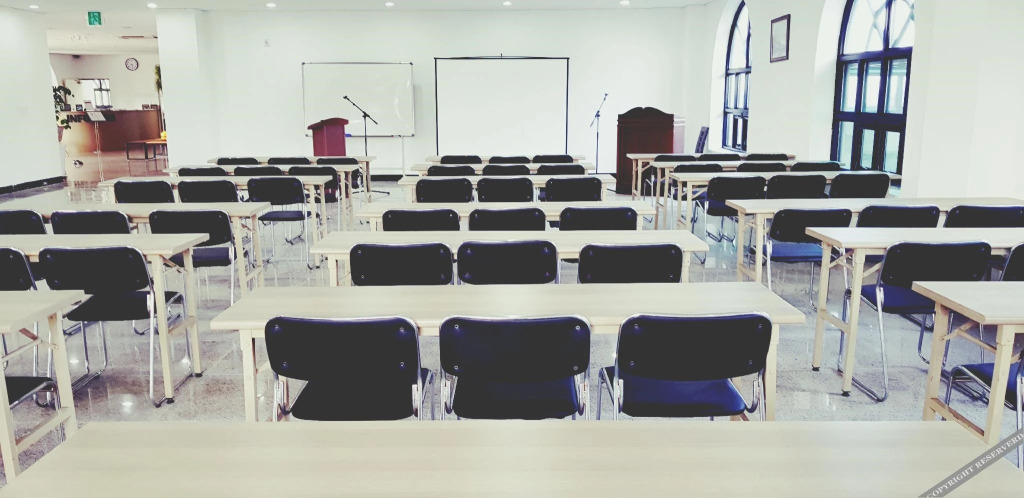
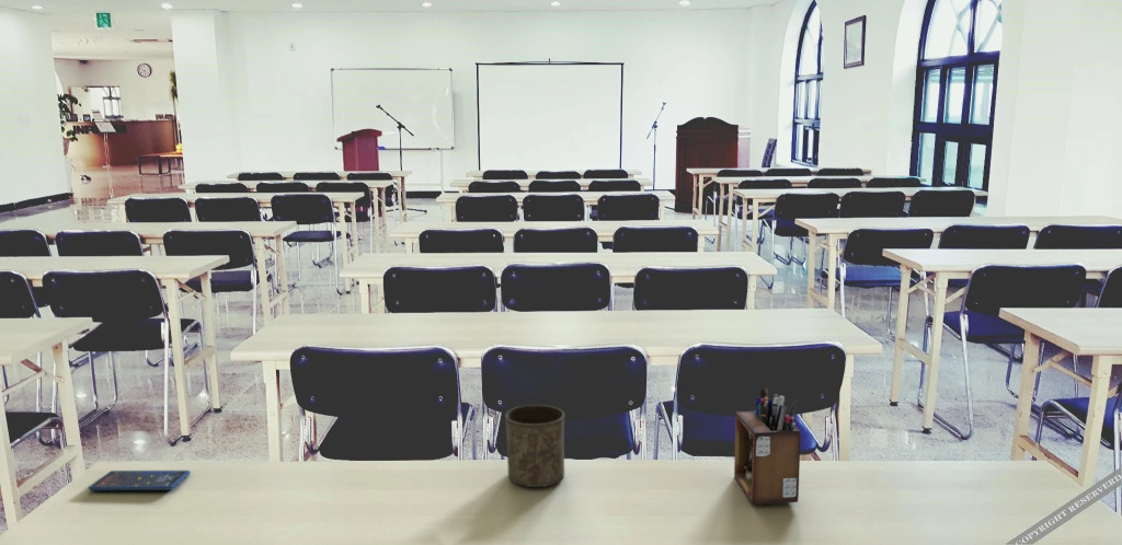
+ cup (535, 444)
+ desk organizer (766, 442)
+ smartphone (140, 480)
